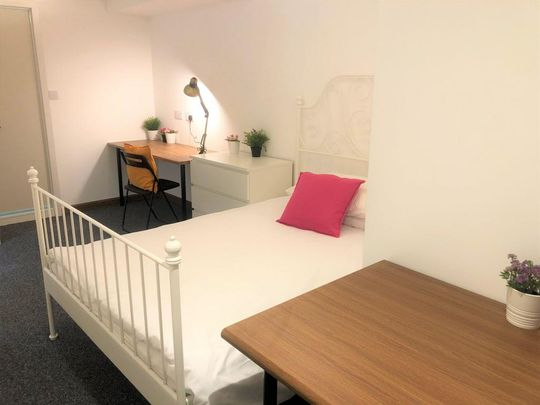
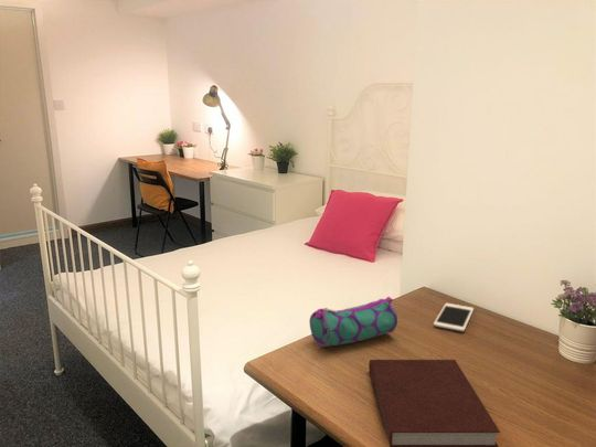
+ notebook (426, 397)
+ cell phone (454, 316)
+ pencil case (353, 321)
